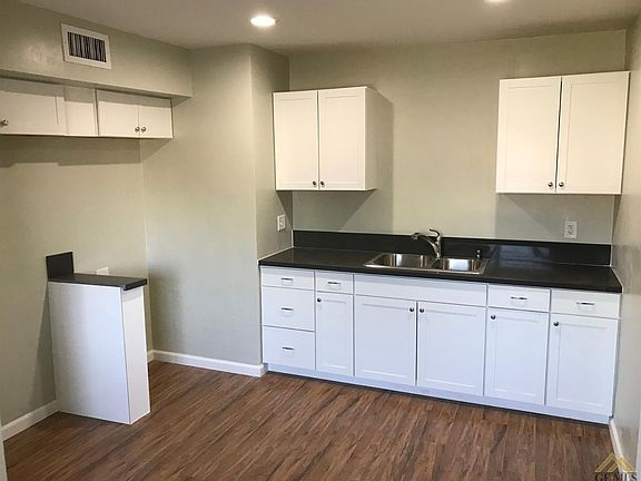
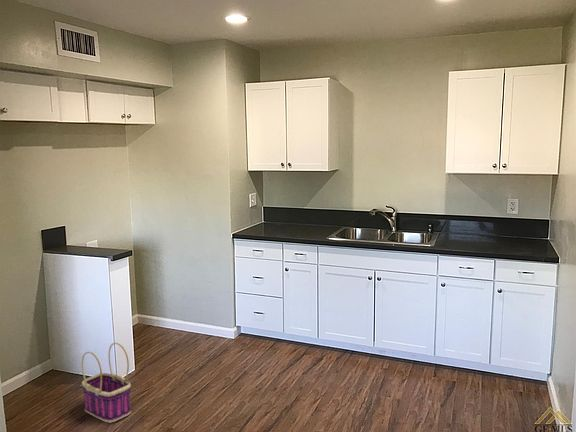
+ basket (105, 379)
